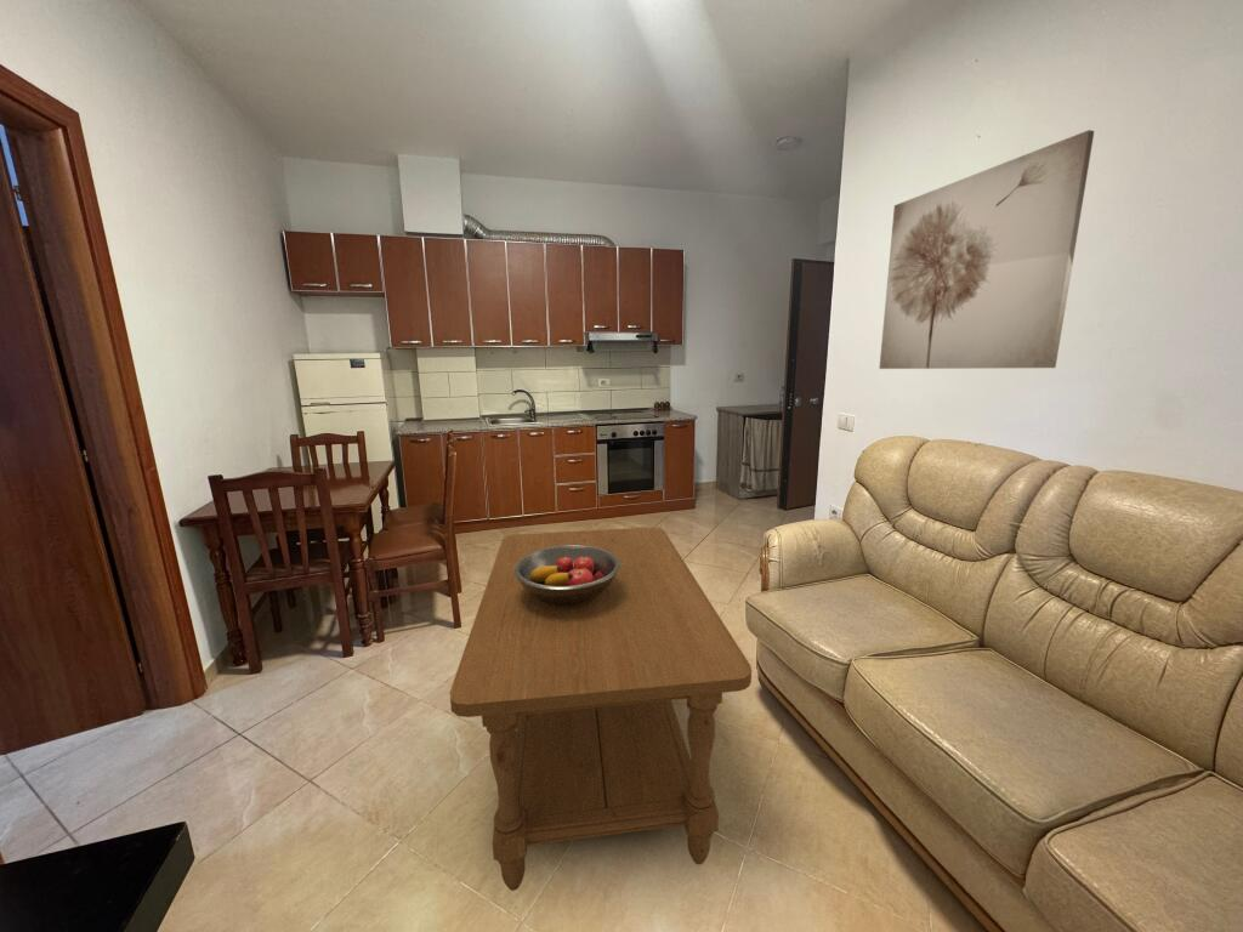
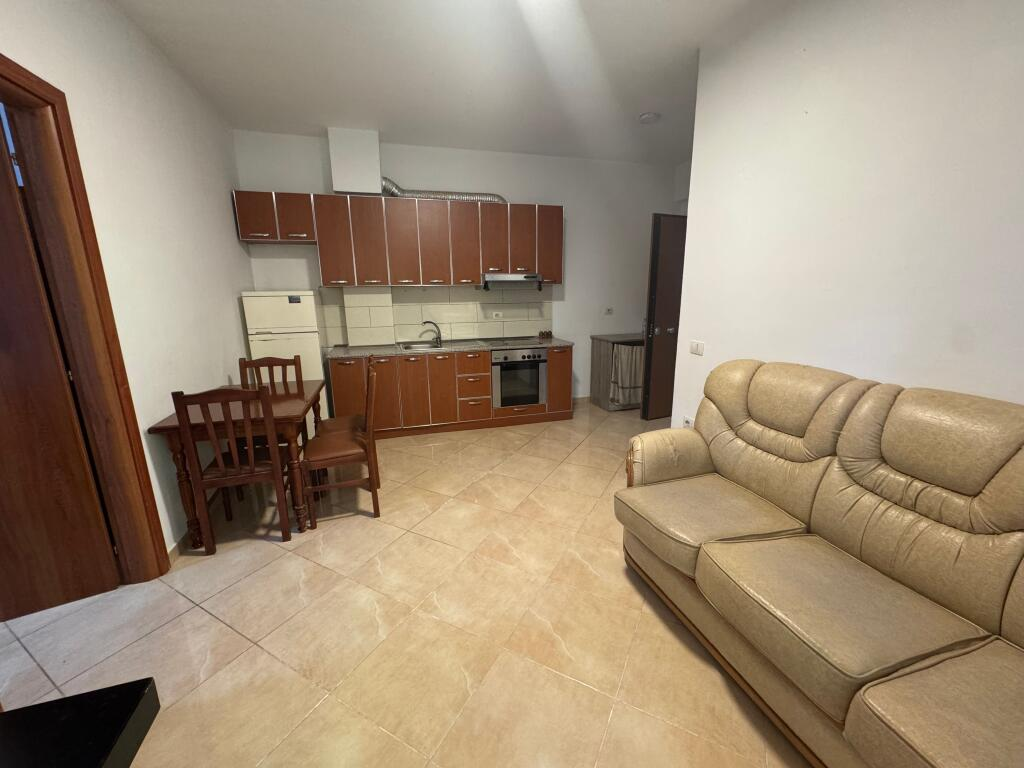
- coffee table (594, 667)
- wall art (963, 274)
- fruit bowl (567, 574)
